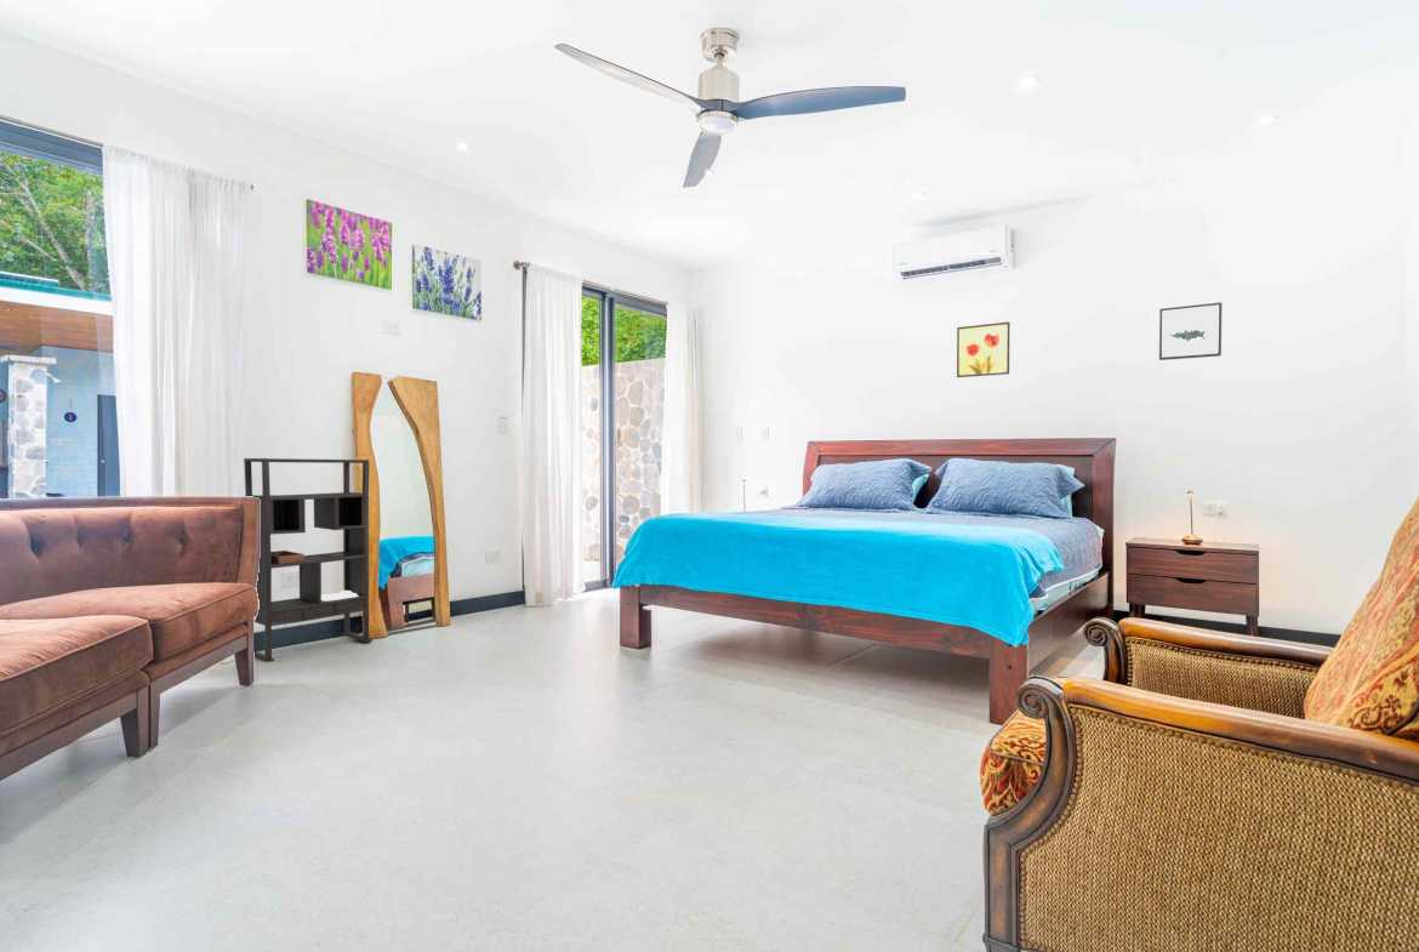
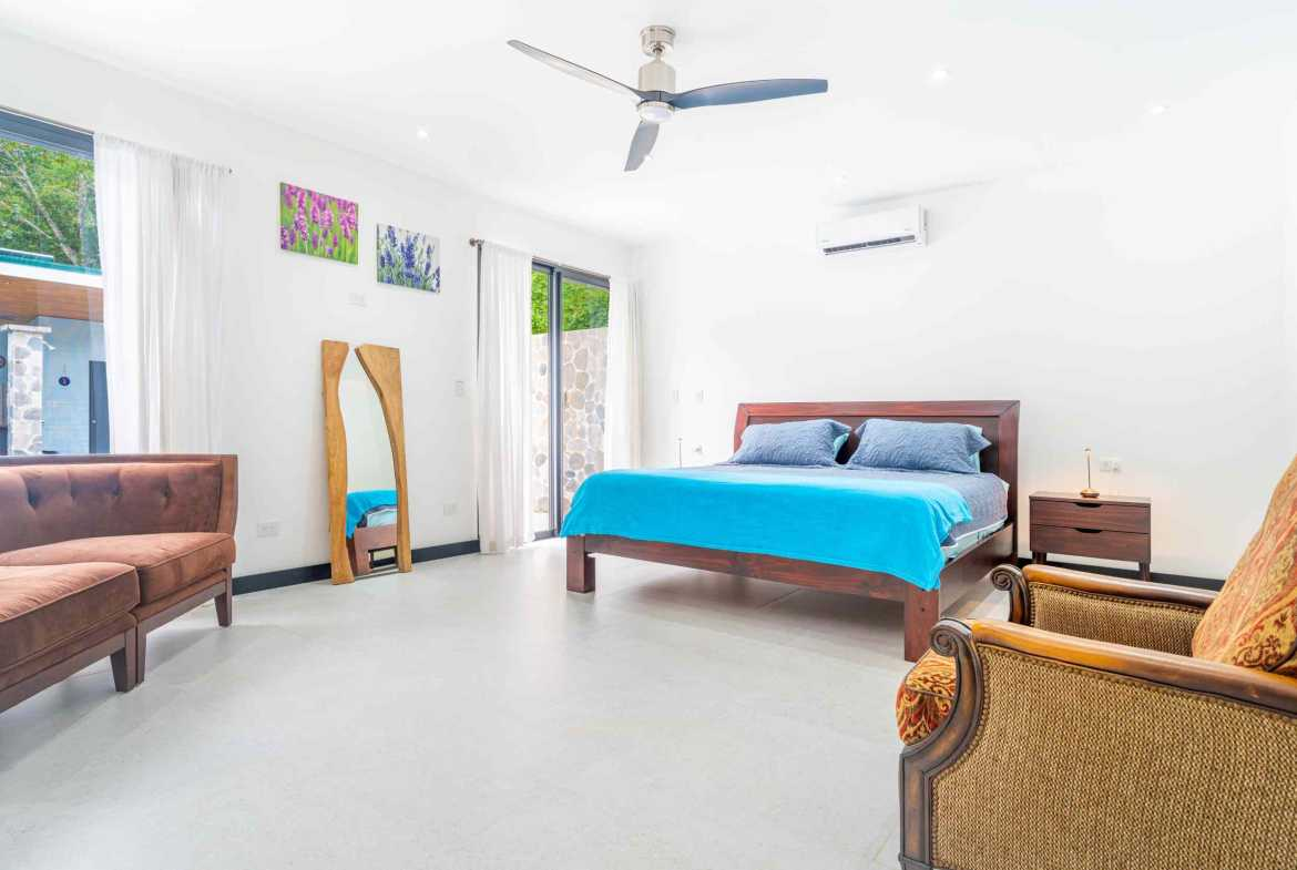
- wall art (982, 349)
- bookshelf (309, 555)
- wall art (1190, 331)
